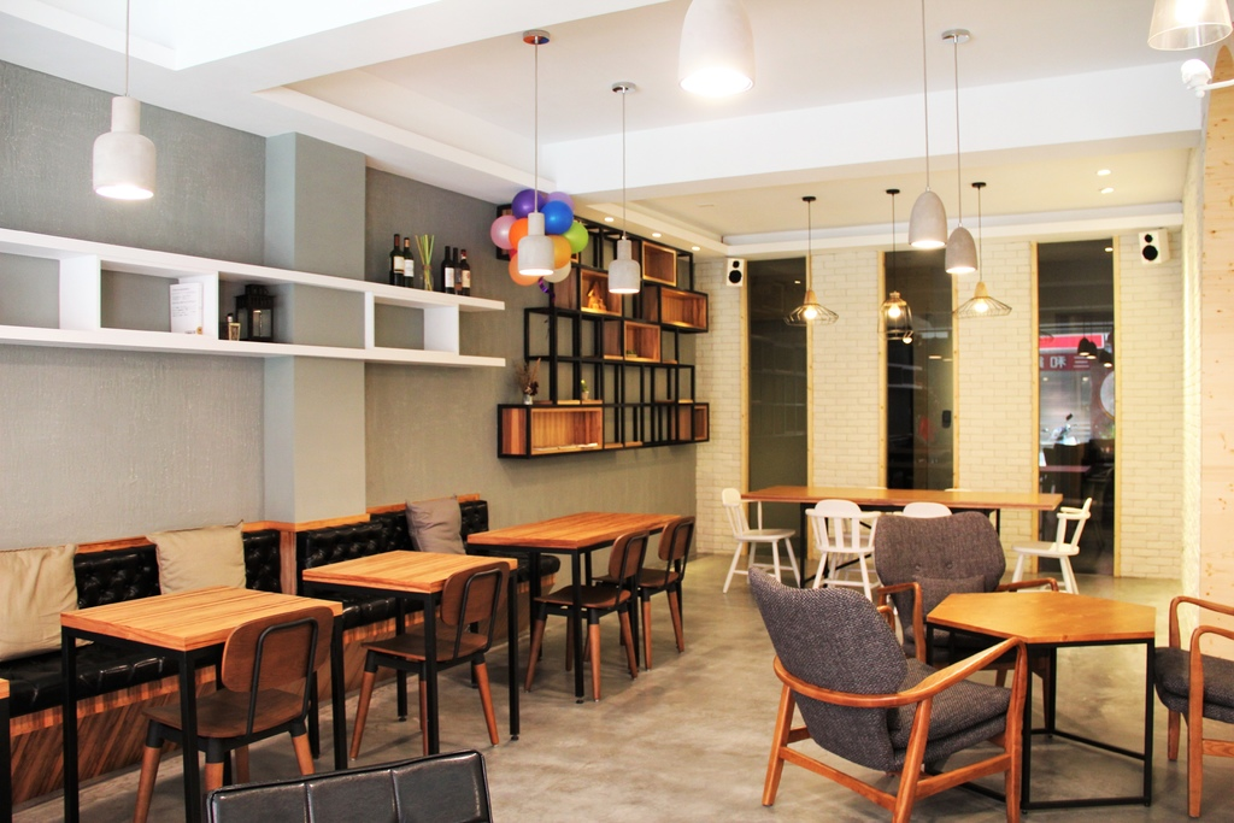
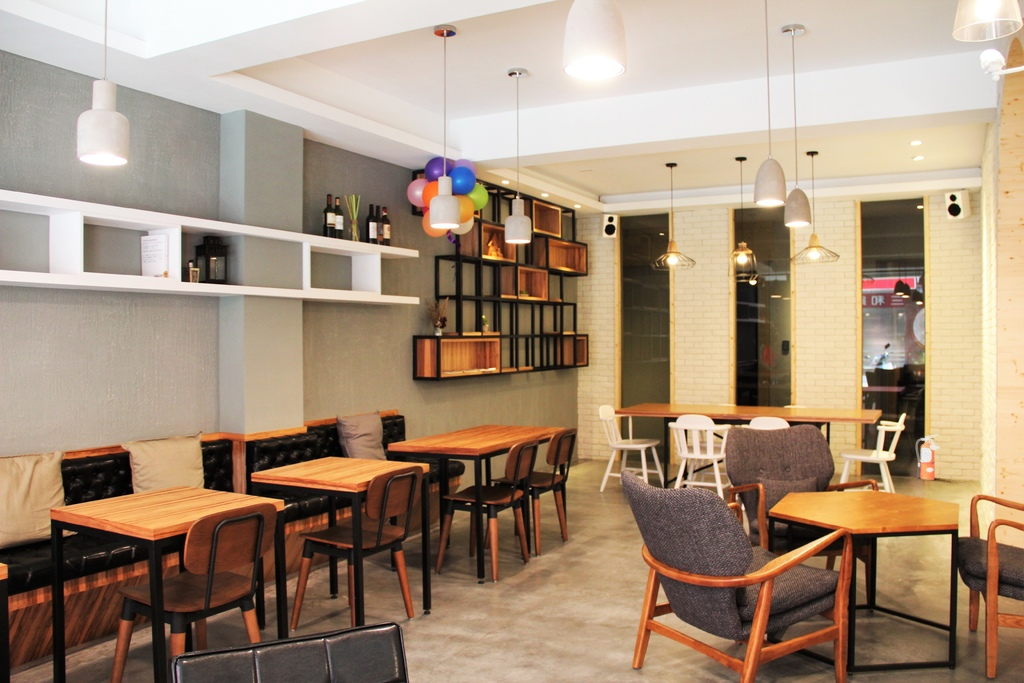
+ fire extinguisher (927, 456)
